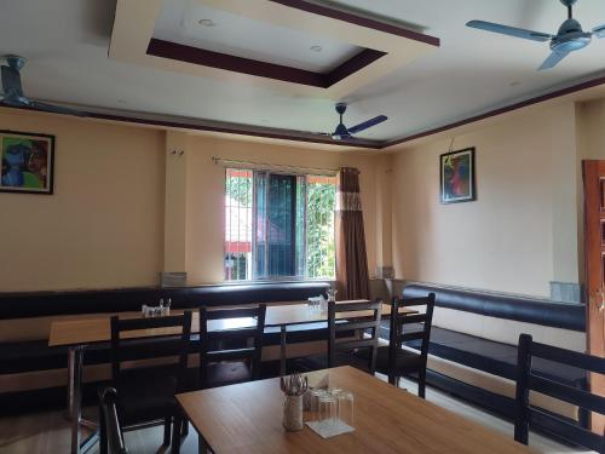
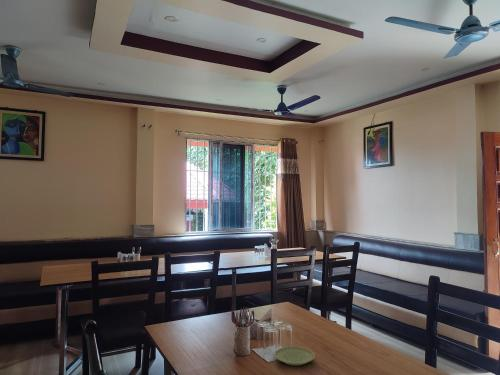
+ plate (294, 356)
